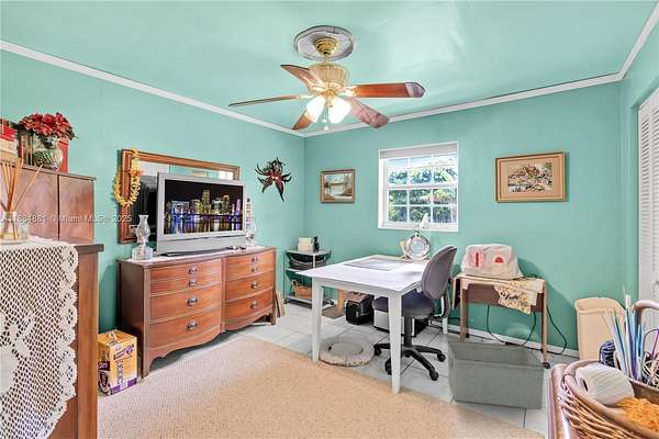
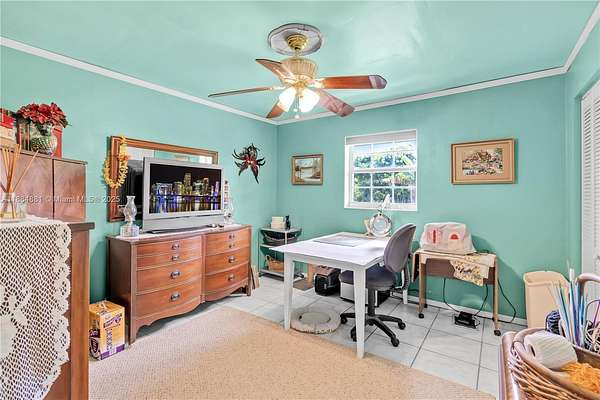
- storage bin (491, 373)
